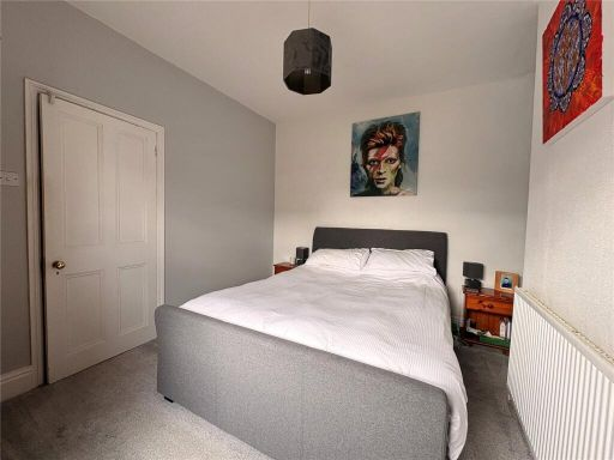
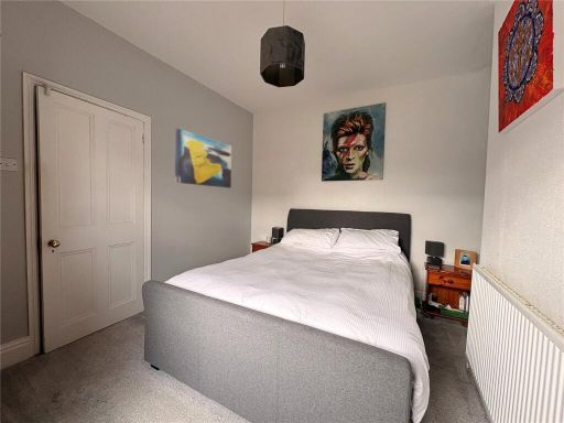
+ wall art (206, 162)
